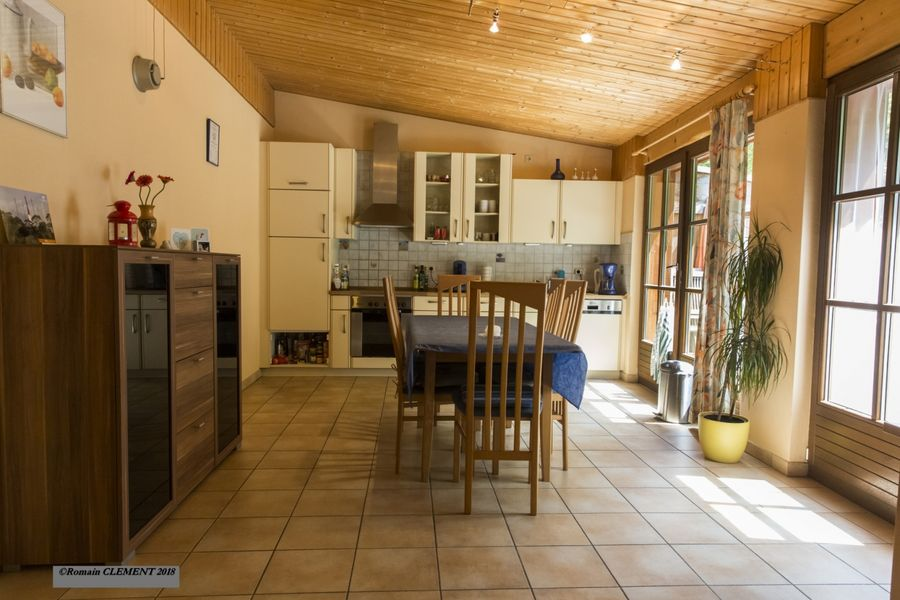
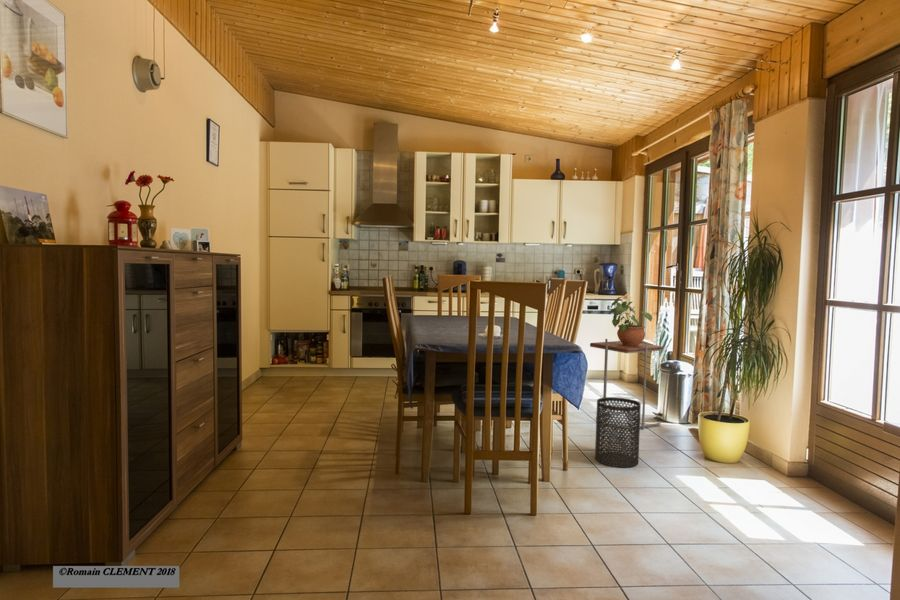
+ side table (606, 382)
+ trash can (617, 431)
+ potted plant (626, 320)
